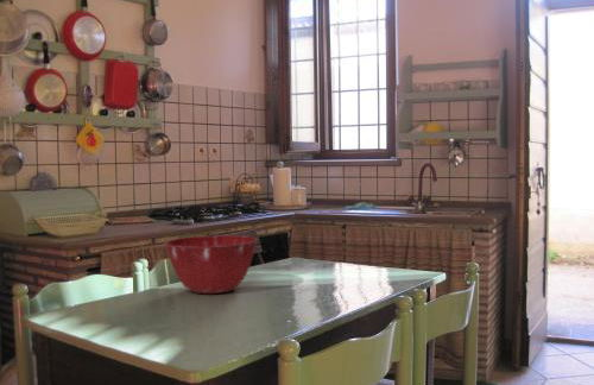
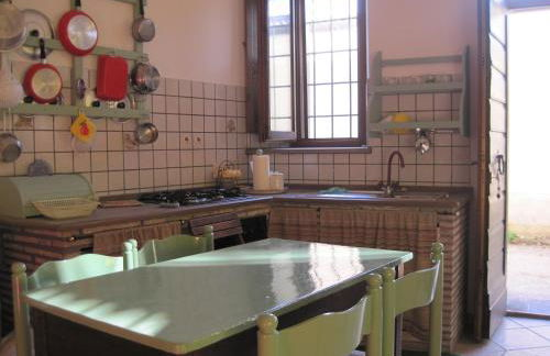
- mixing bowl (211, 264)
